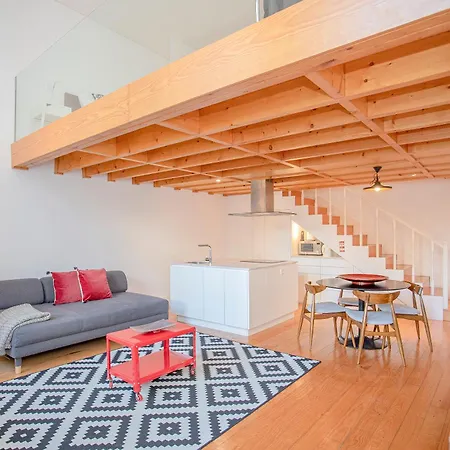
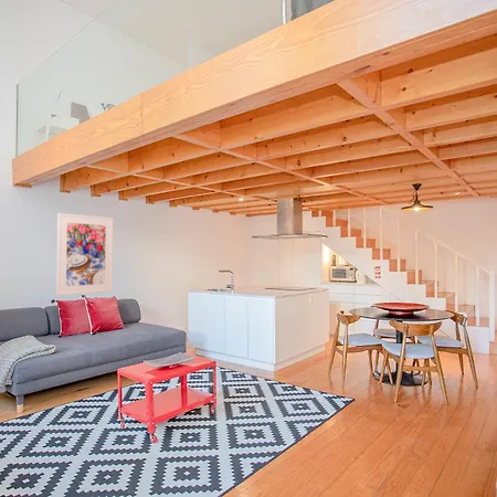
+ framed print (86, 254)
